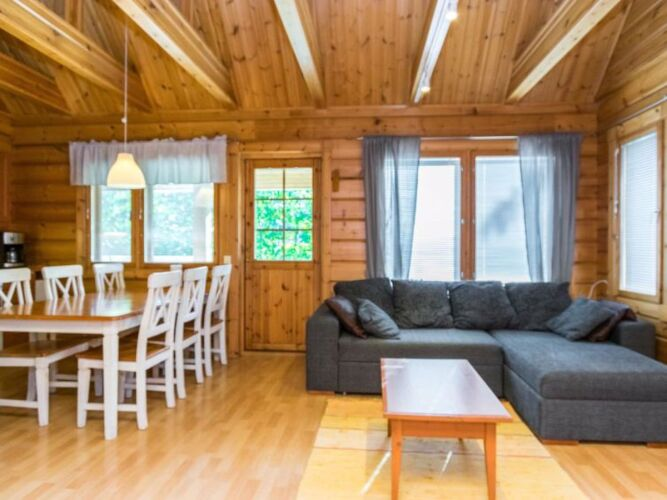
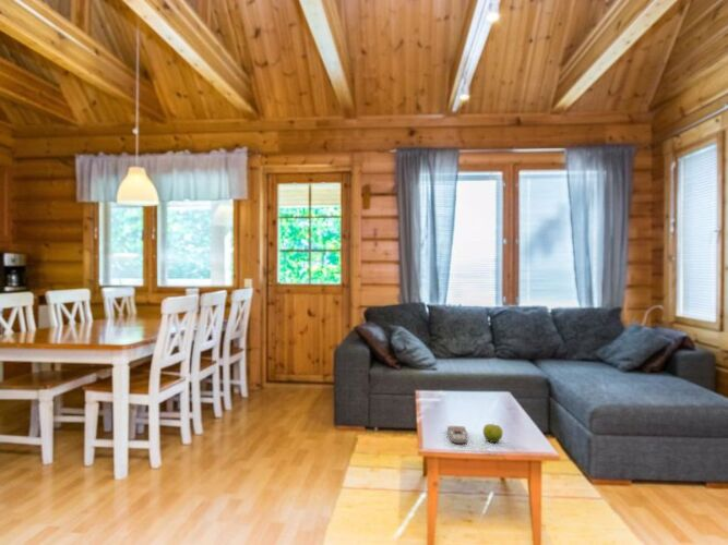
+ remote control (457, 434)
+ fruit (492, 432)
